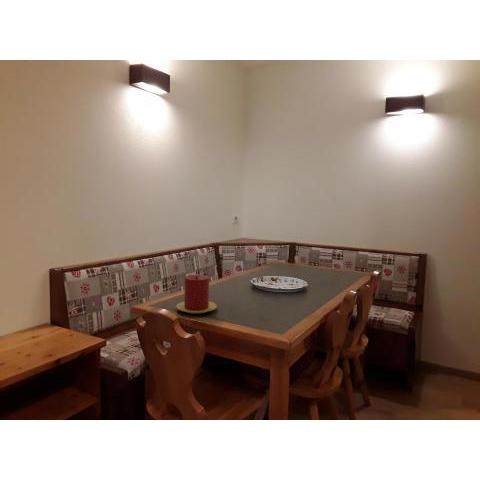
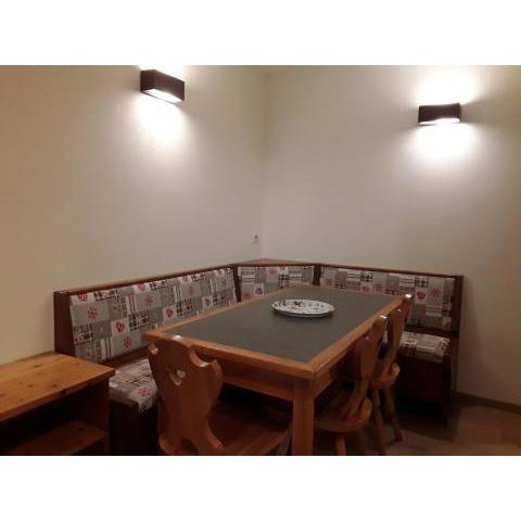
- candle (196, 293)
